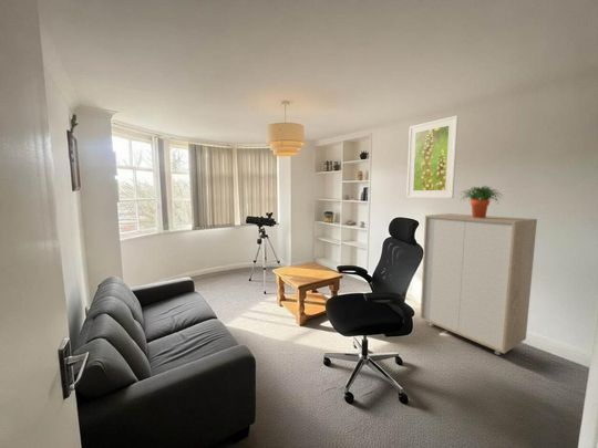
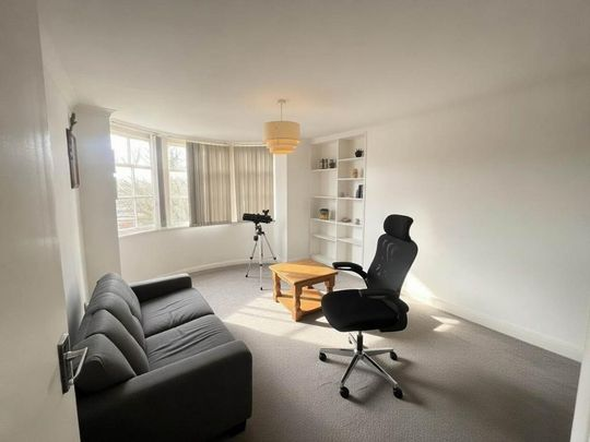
- potted plant (480, 201)
- storage cabinet (473, 277)
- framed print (430, 159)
